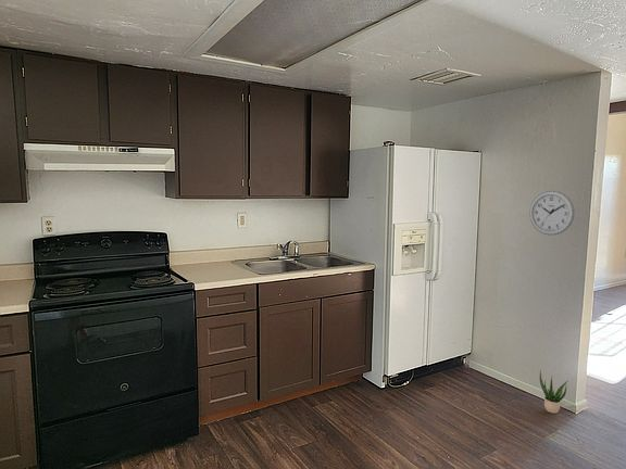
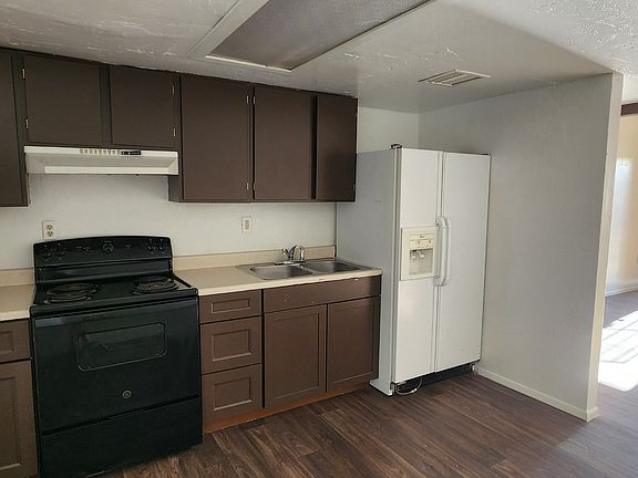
- wall clock (550, 213)
- potted plant (552, 392)
